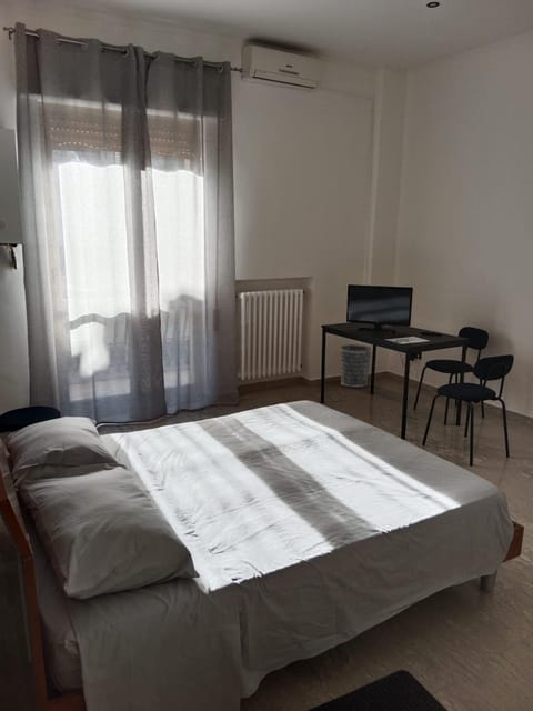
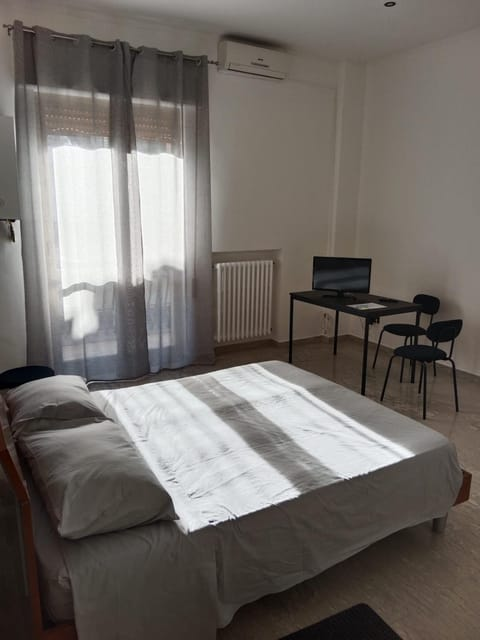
- wastebasket (354, 365)
